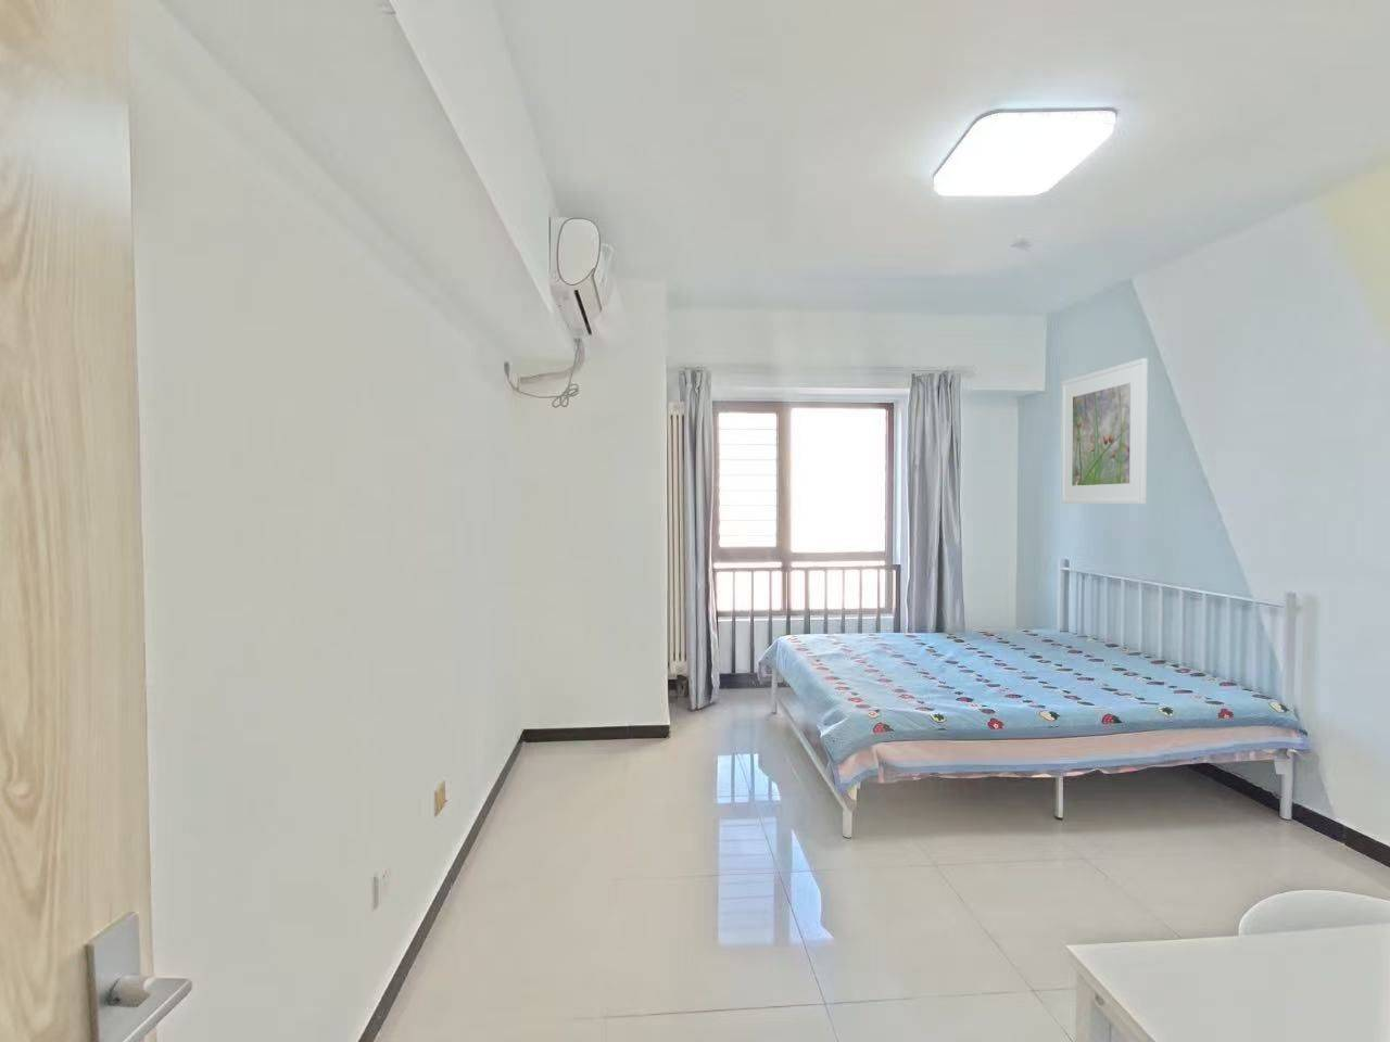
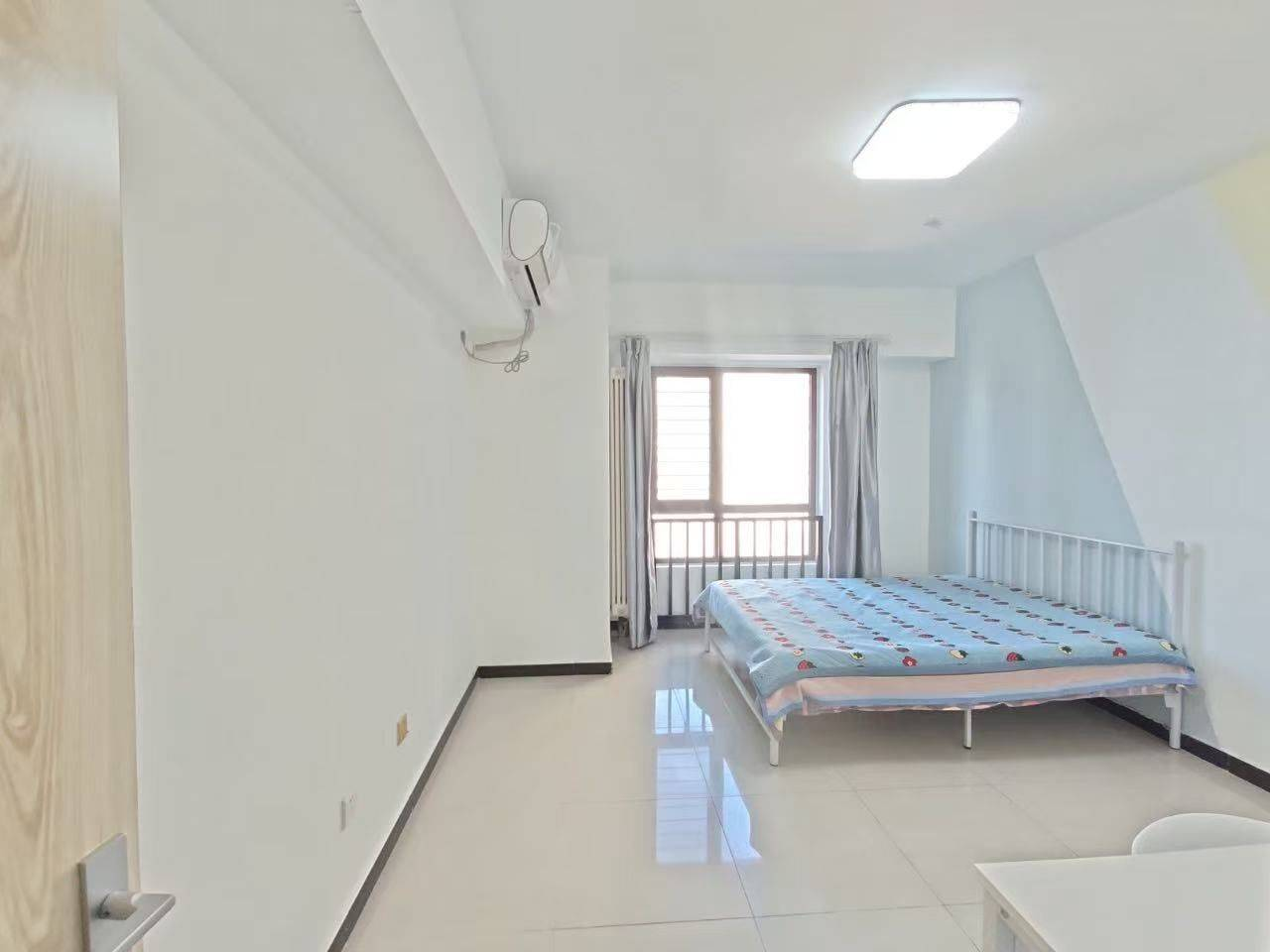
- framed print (1100, 438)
